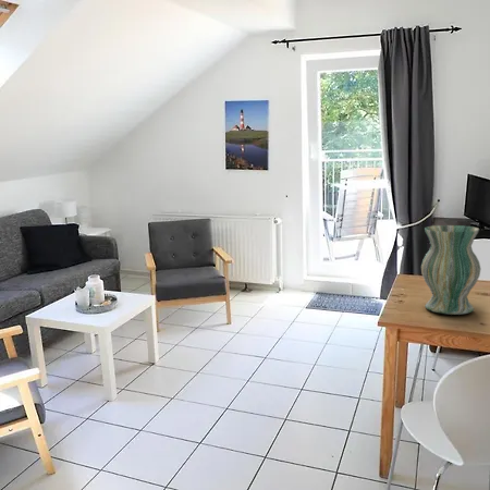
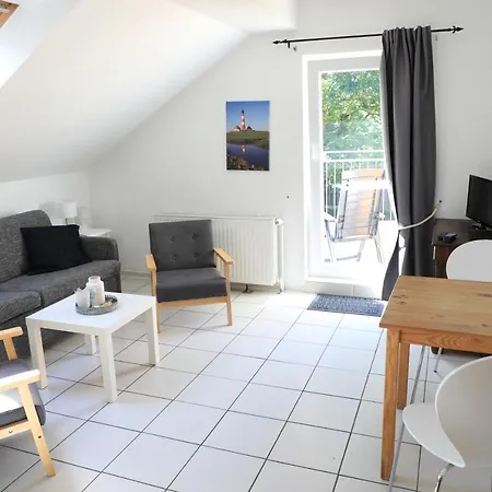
- vase (450, 269)
